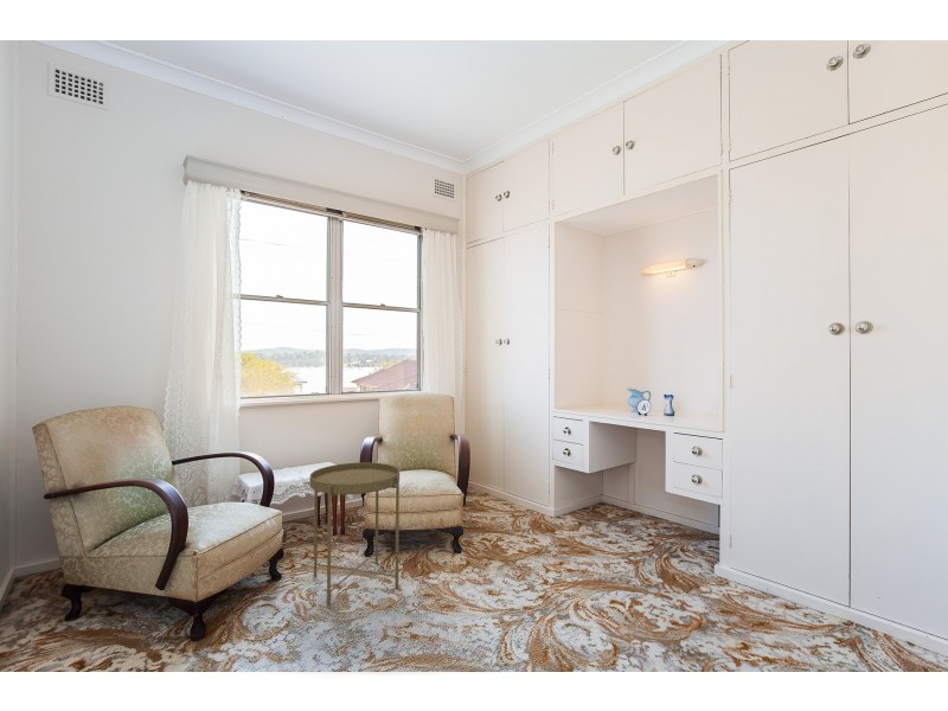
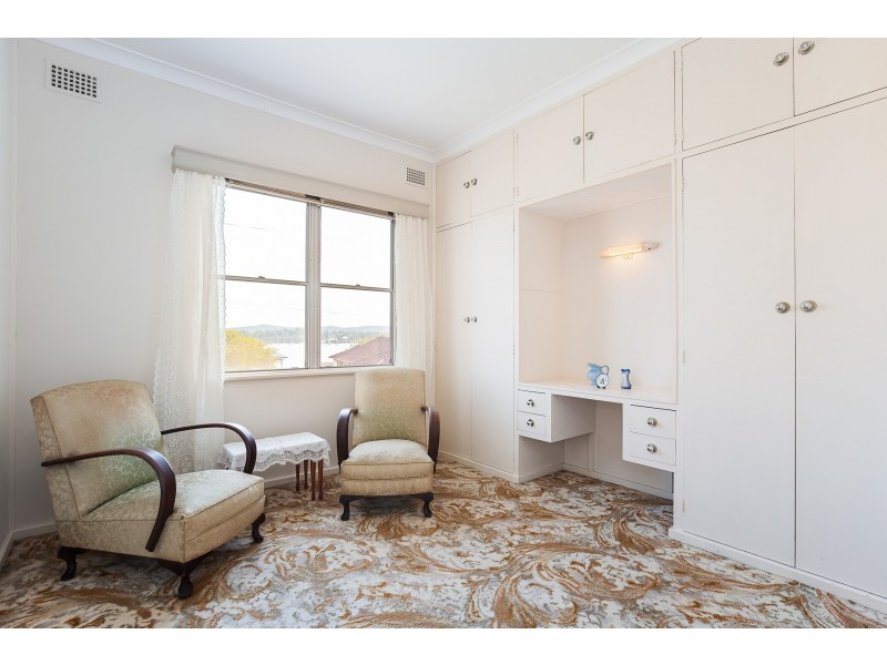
- side table (376, 526)
